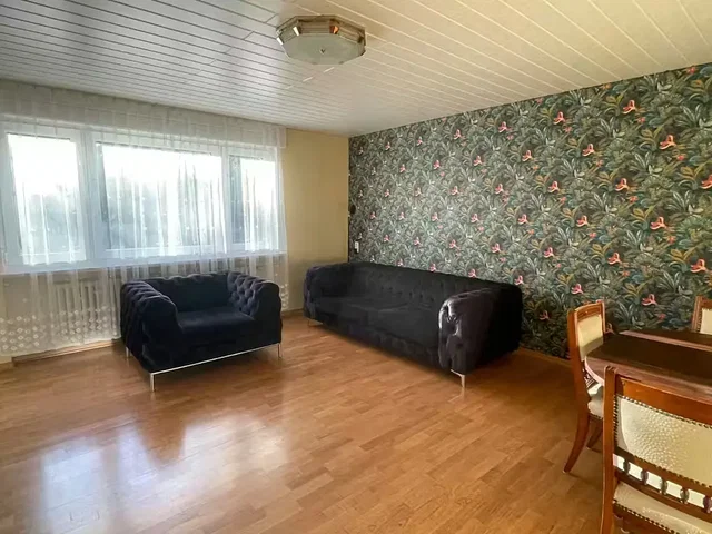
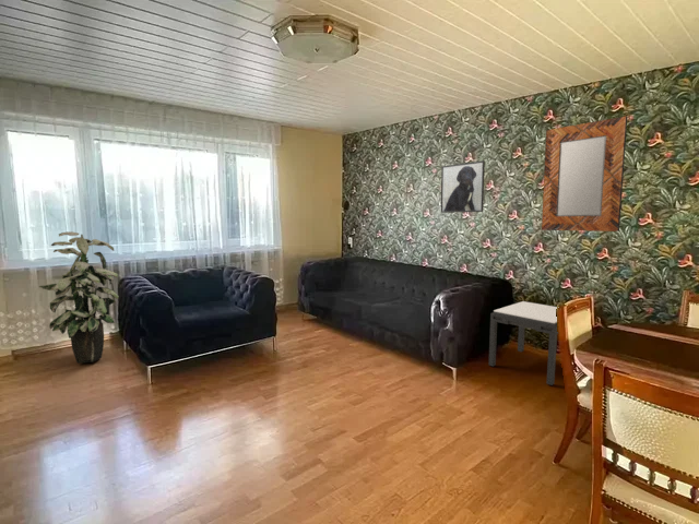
+ indoor plant (81, 297)
+ home mirror (580, 178)
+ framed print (461, 188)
+ side table (535, 330)
